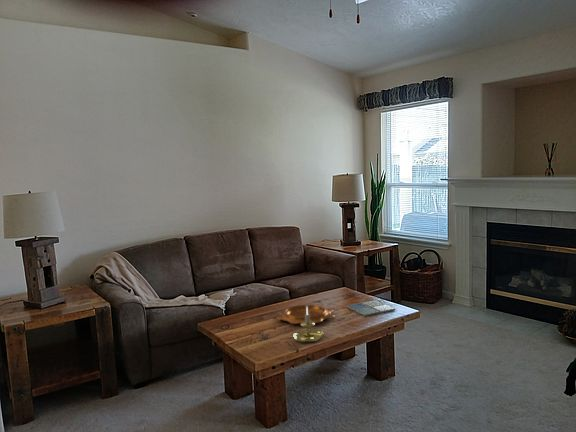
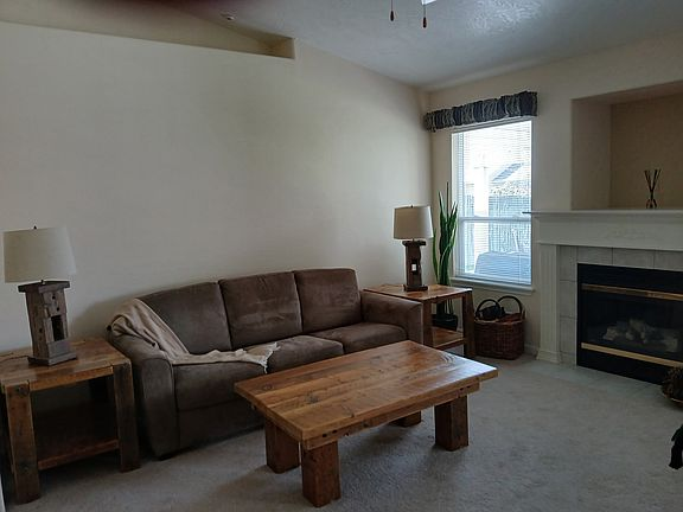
- candle holder (305, 322)
- drink coaster (370, 307)
- decorative bowl (305, 313)
